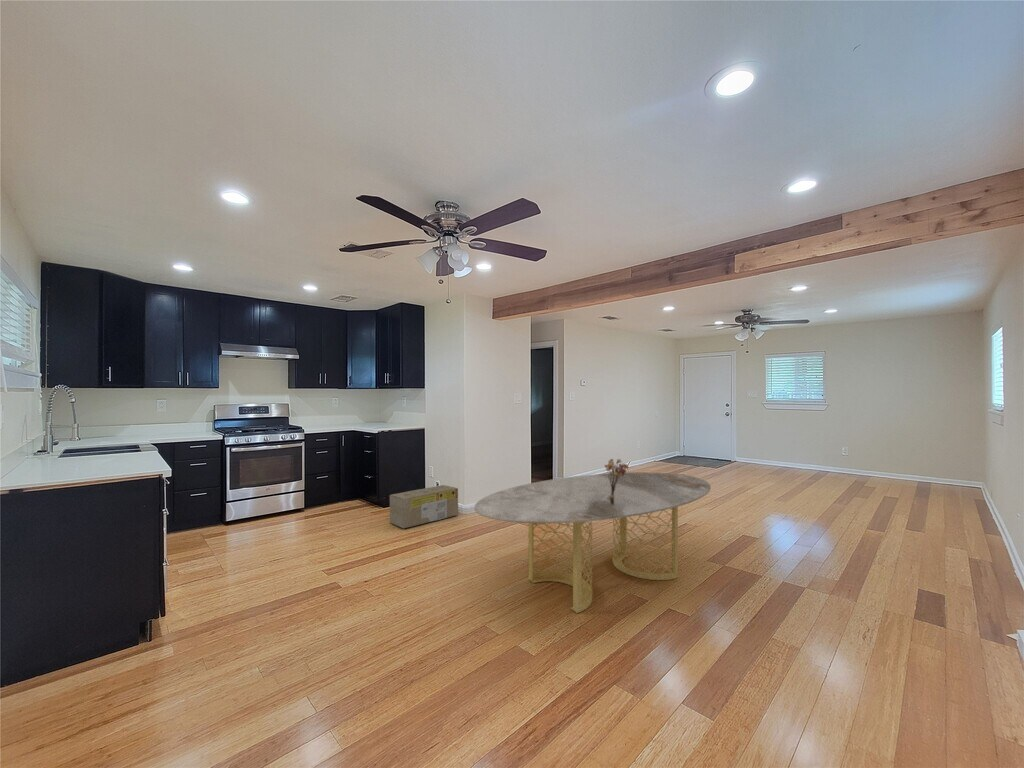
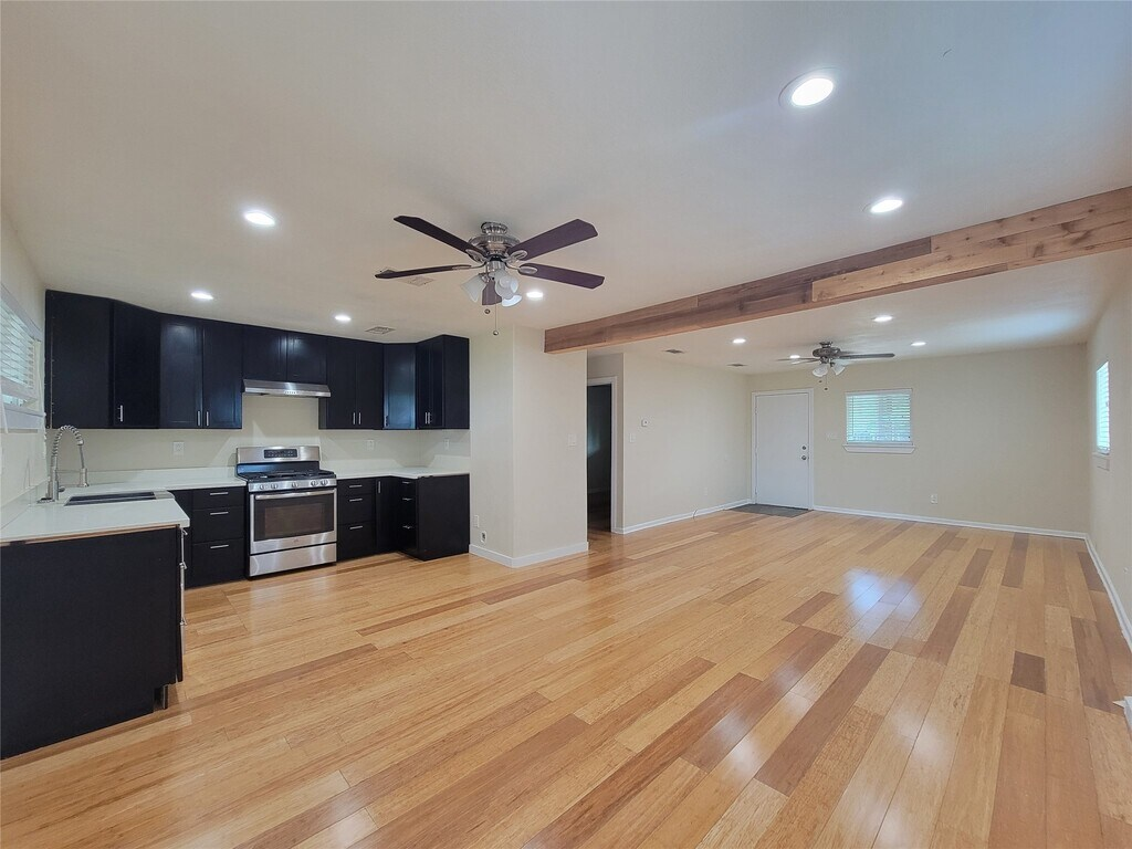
- bouquet (615, 481)
- cardboard box (424, 505)
- dining table (613, 534)
